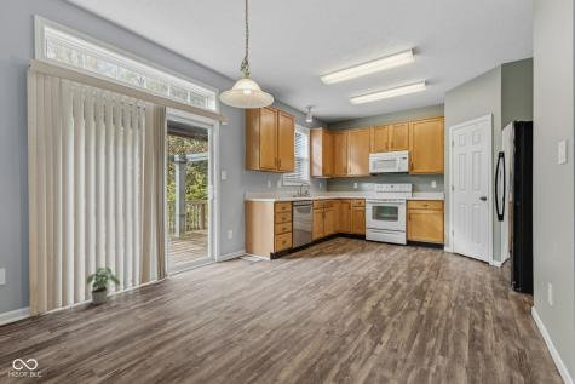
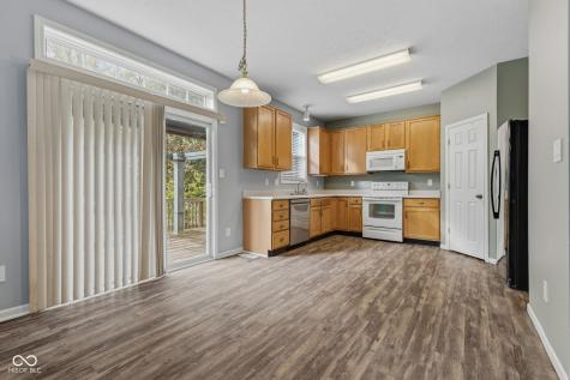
- potted plant (102, 285)
